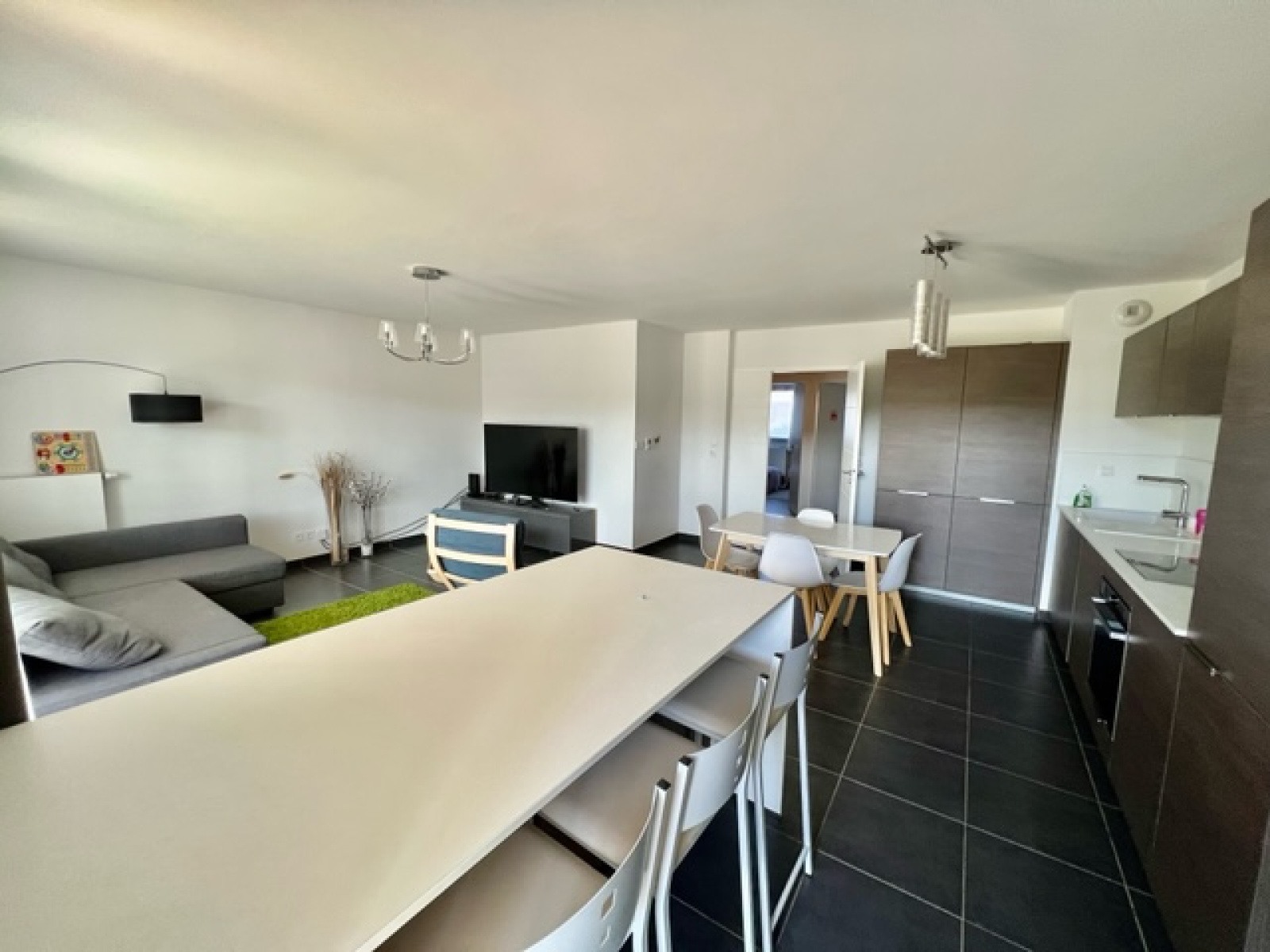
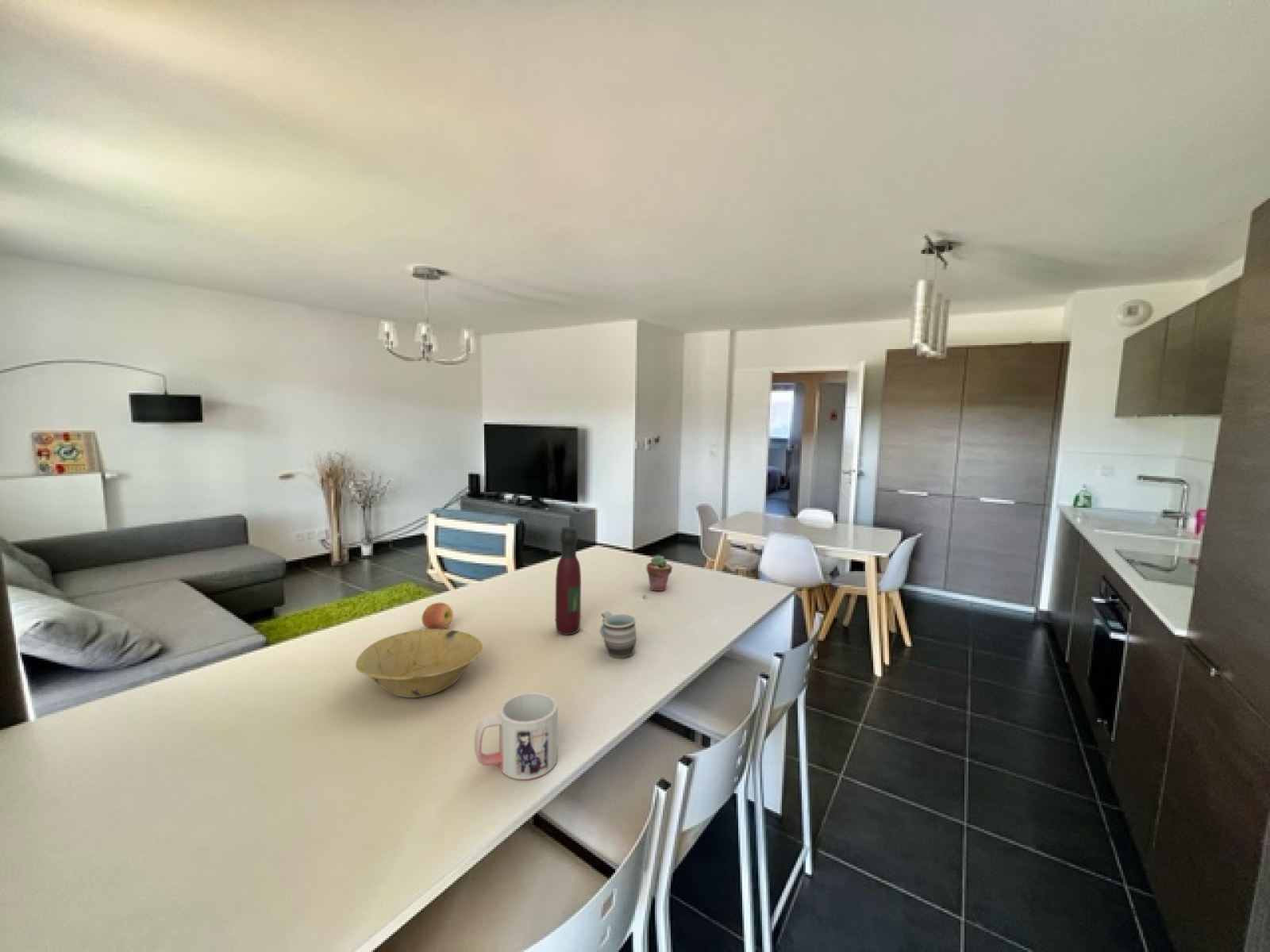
+ apple (439, 616)
+ mug (517, 735)
+ wine bottle (568, 580)
+ potted succulent (659, 571)
+ bowl (423, 665)
+ mug (614, 634)
